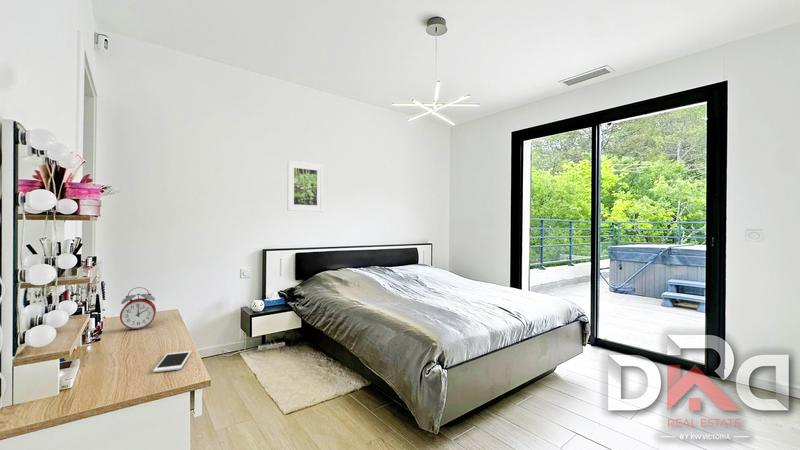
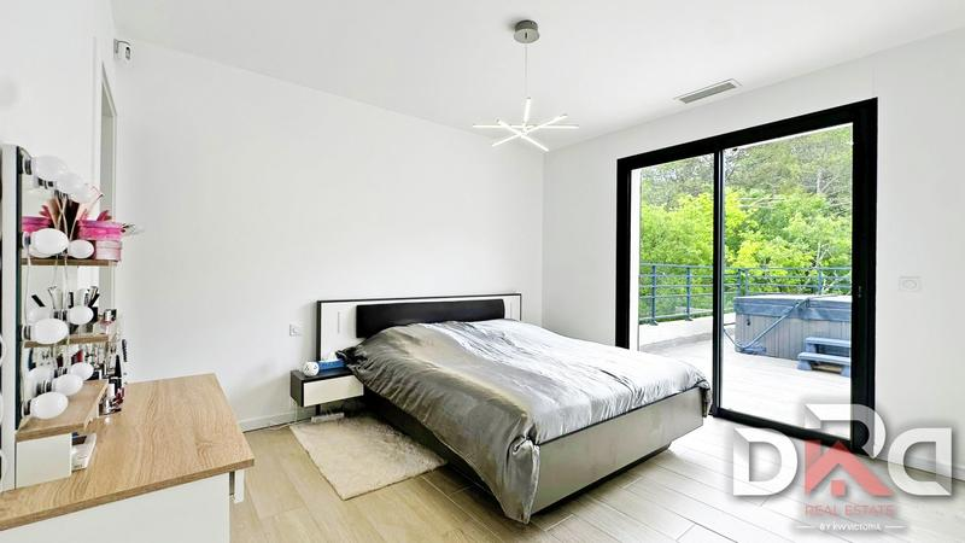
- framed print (305, 187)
- alarm clock (138, 307)
- cell phone (173, 360)
